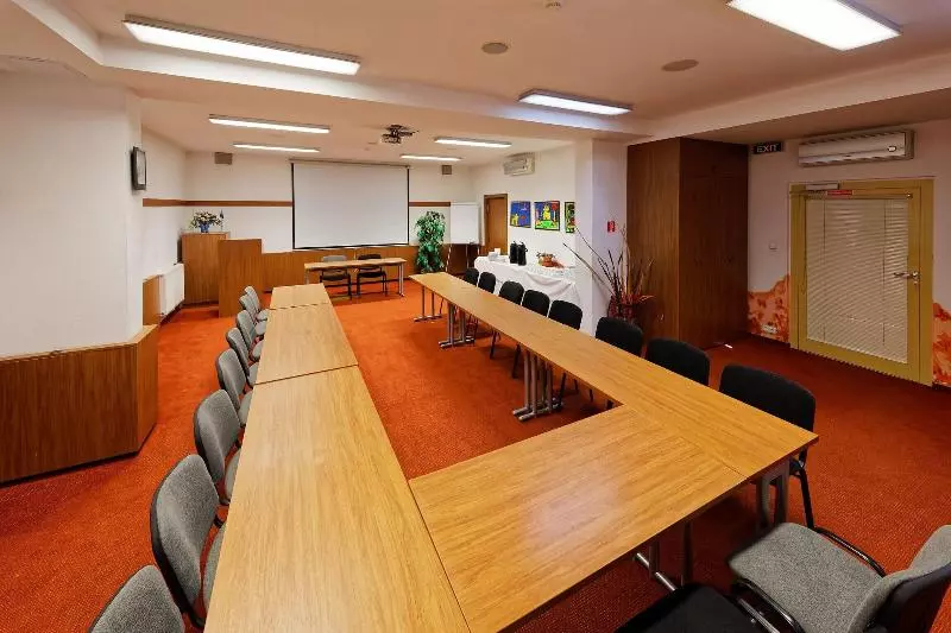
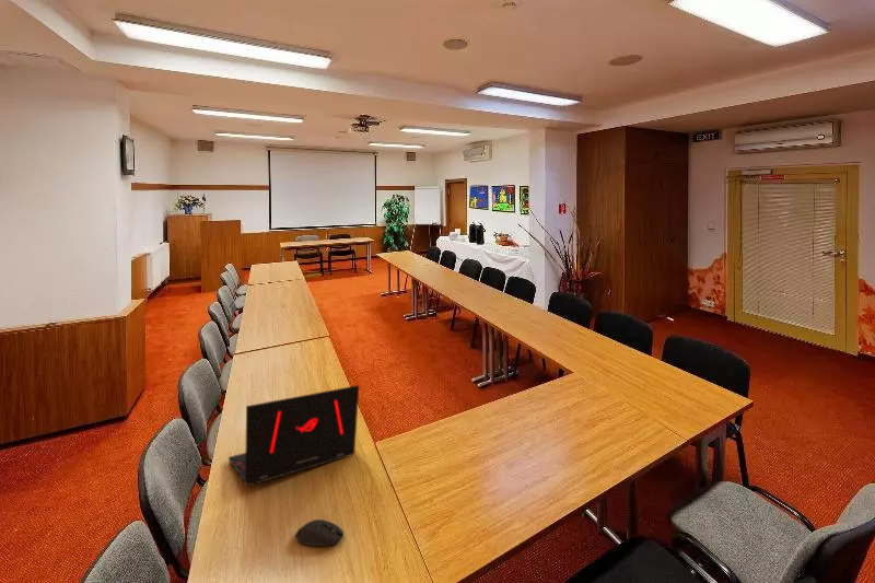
+ computer mouse (319, 530)
+ laptop (293, 422)
